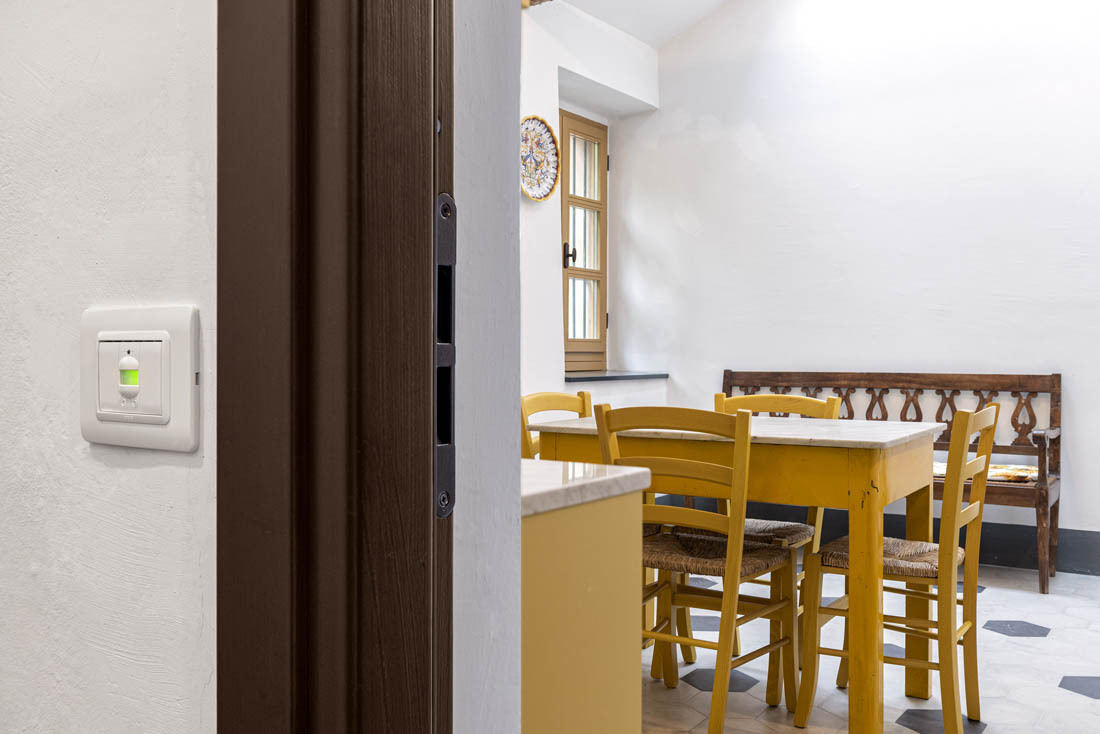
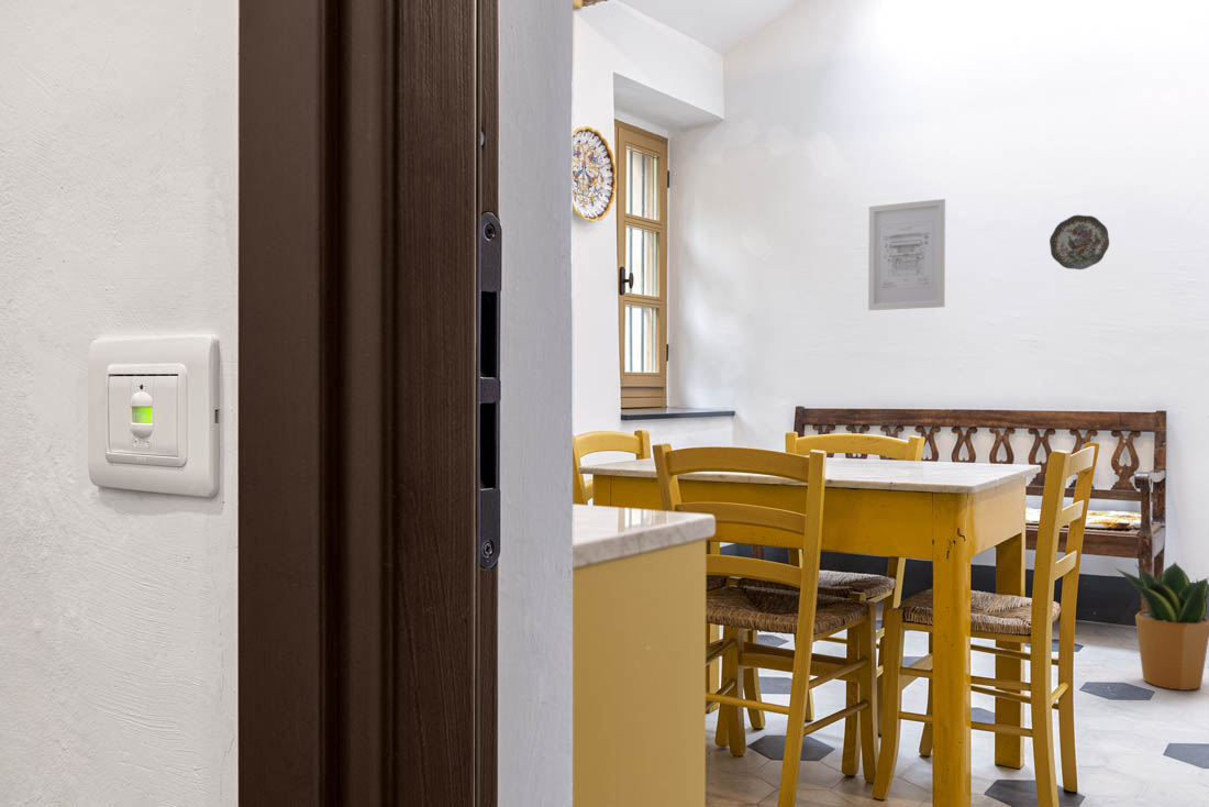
+ wall art (906, 255)
+ decorative plate (1079, 242)
+ potted plant (1164, 624)
